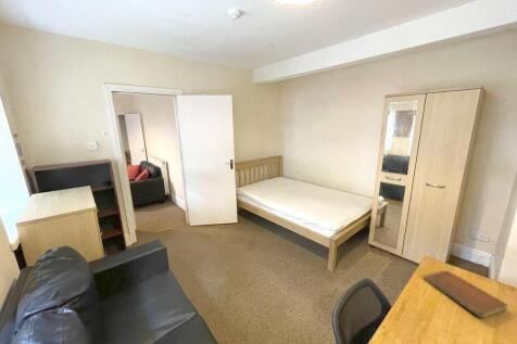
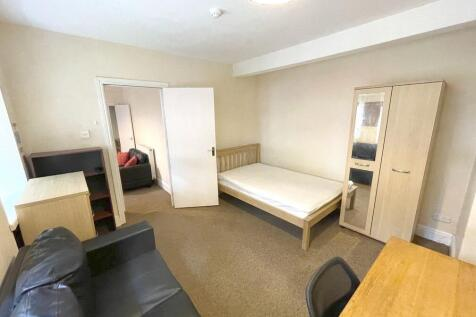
- notebook (463, 291)
